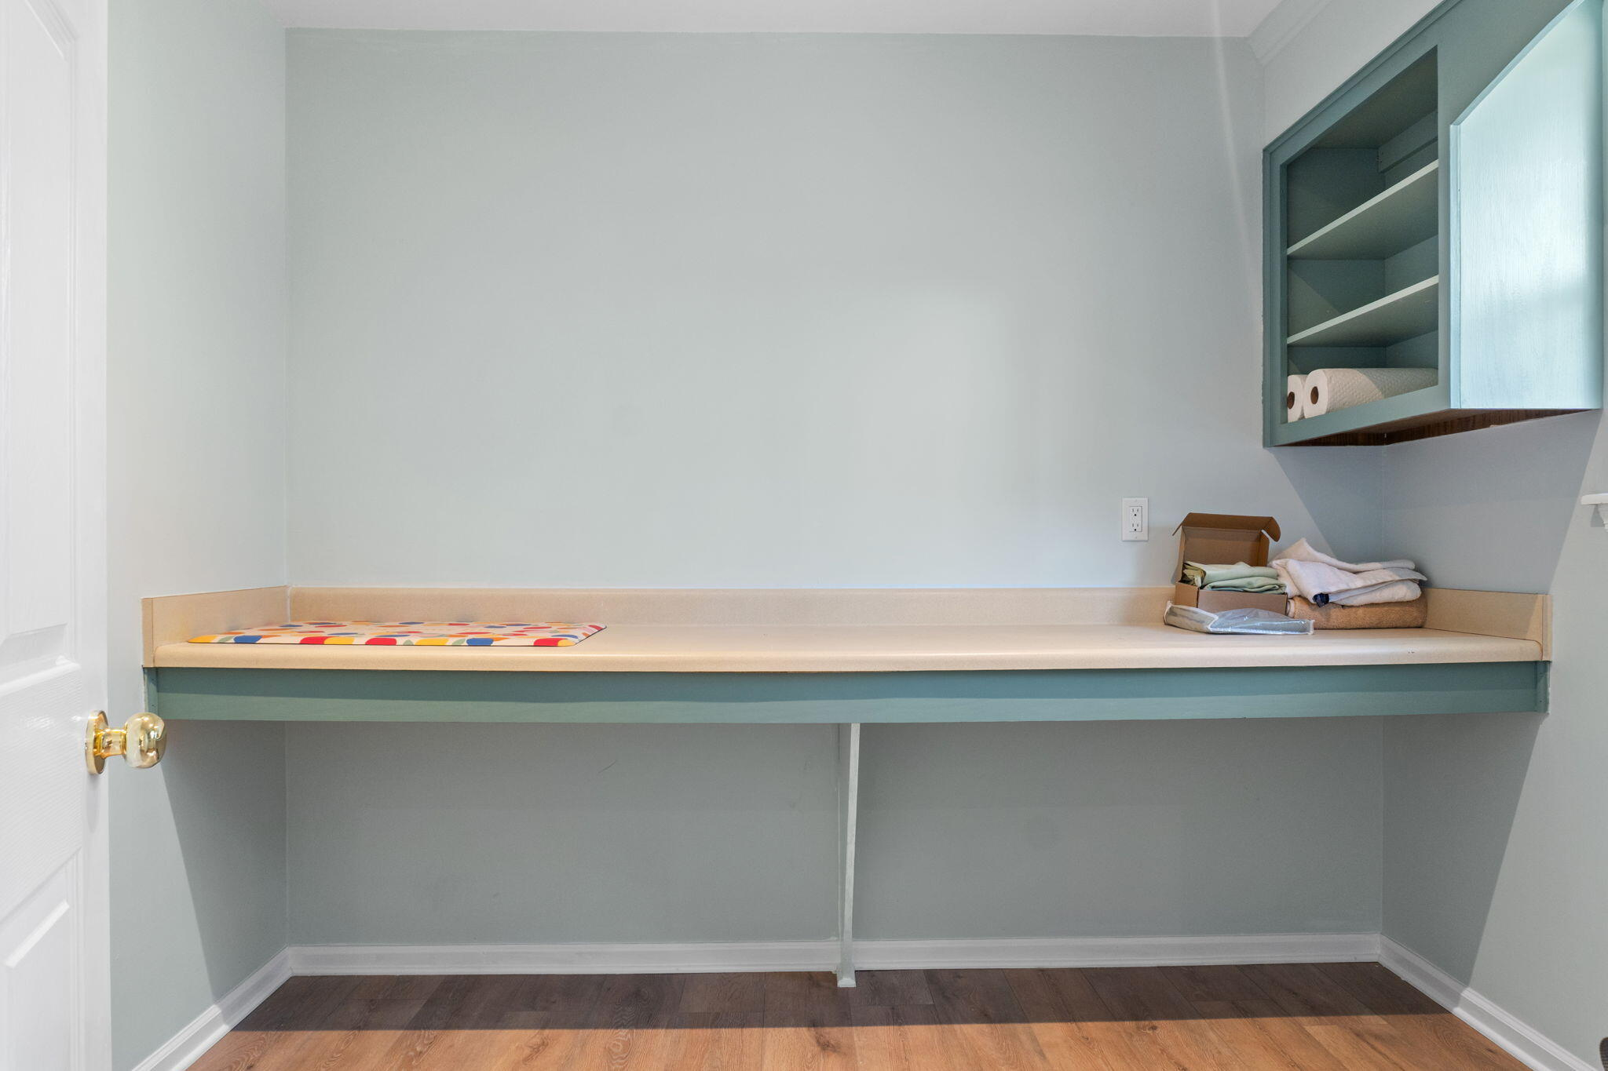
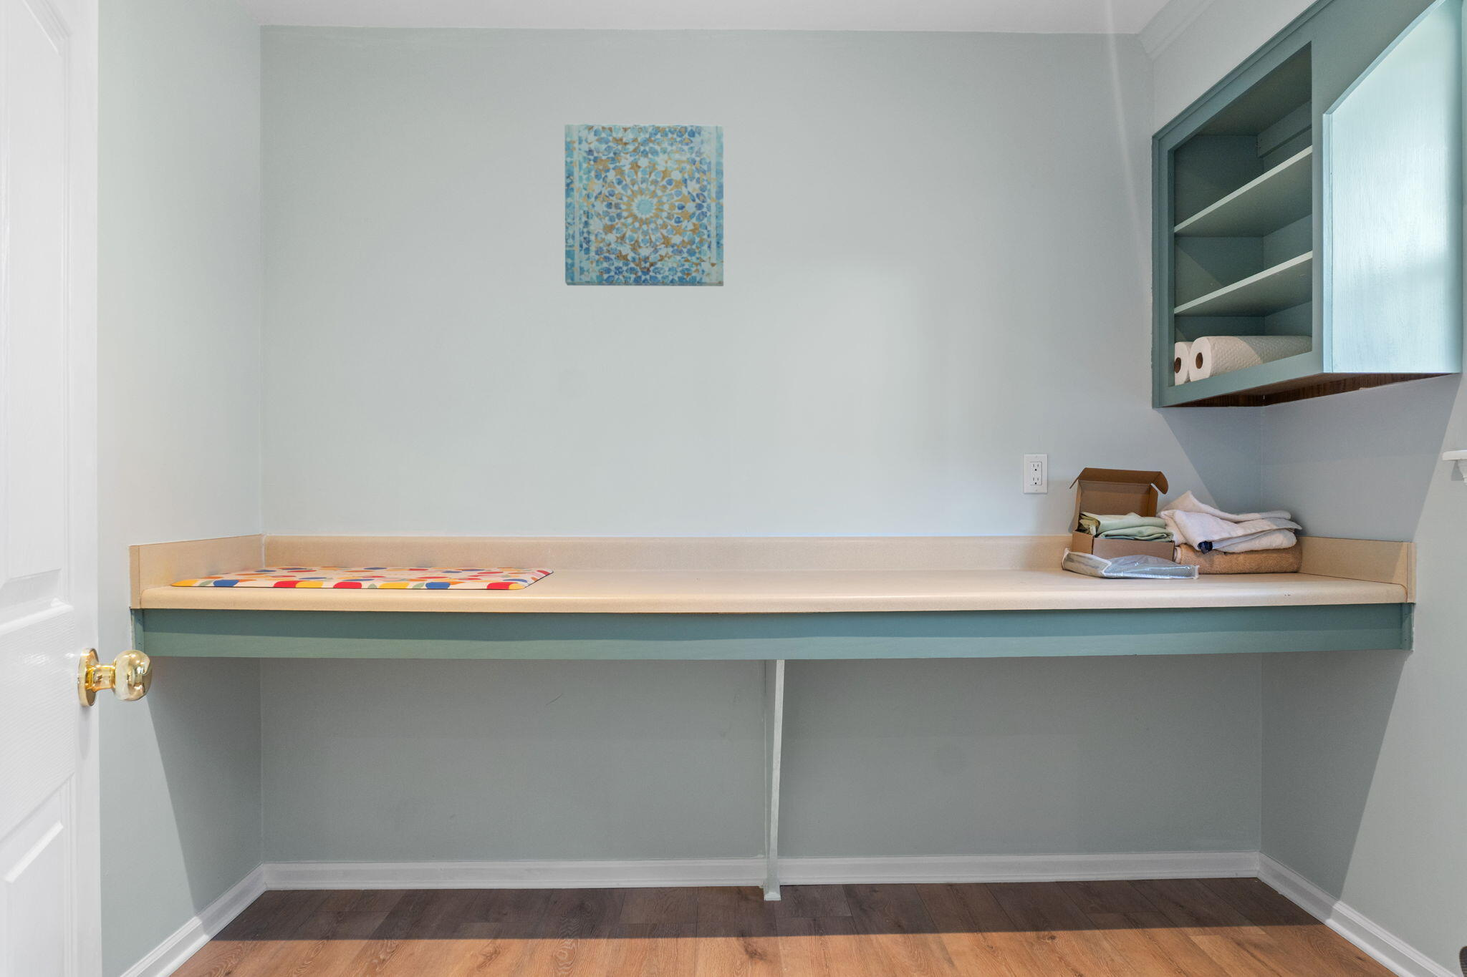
+ wall art (645, 205)
